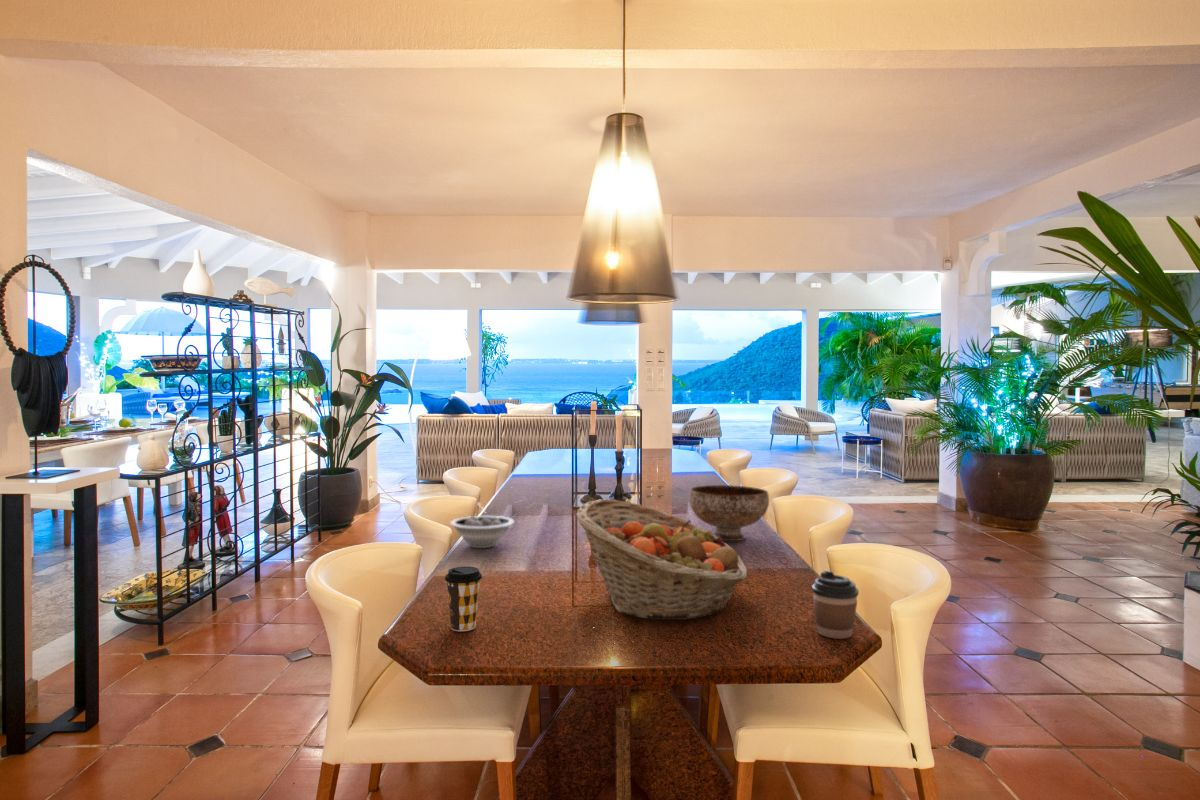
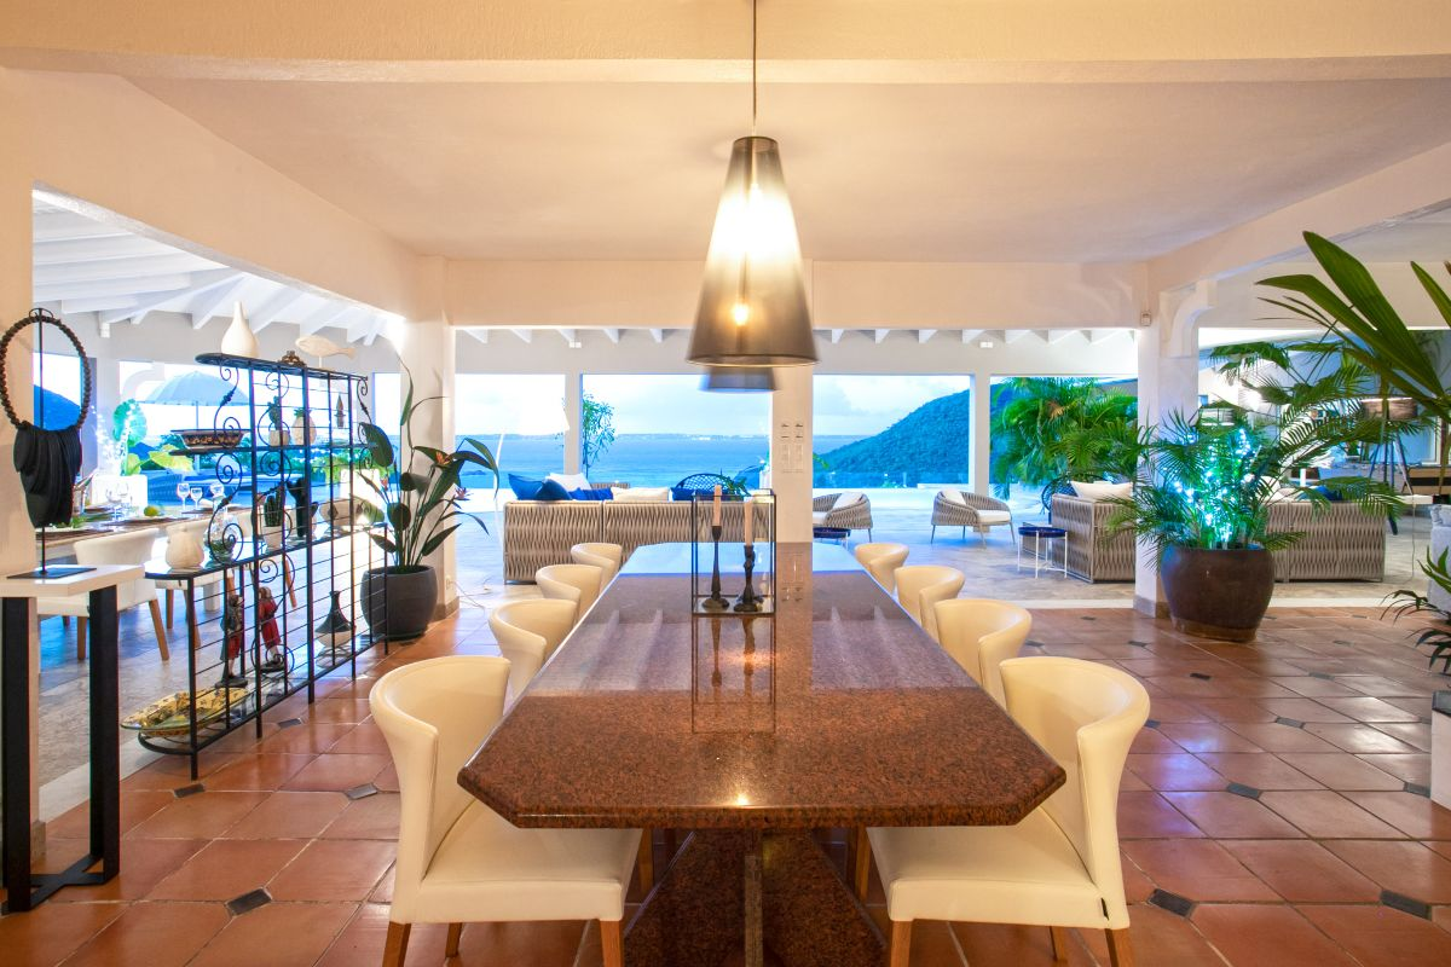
- bowl (728, 513)
- coffee cup (834, 603)
- fruit basket (660, 552)
- bowl (492, 524)
- coffee cup (463, 598)
